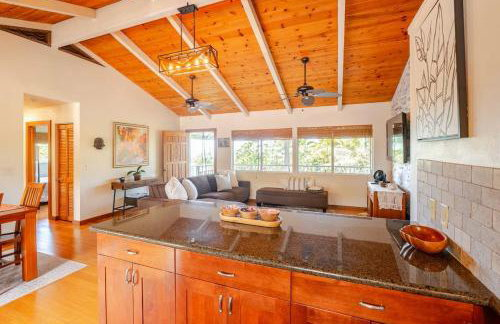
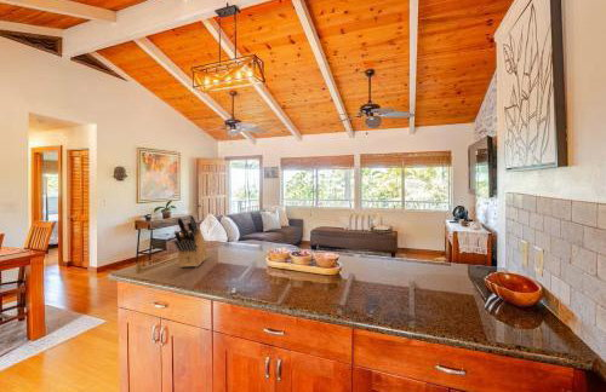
+ knife block (191, 238)
